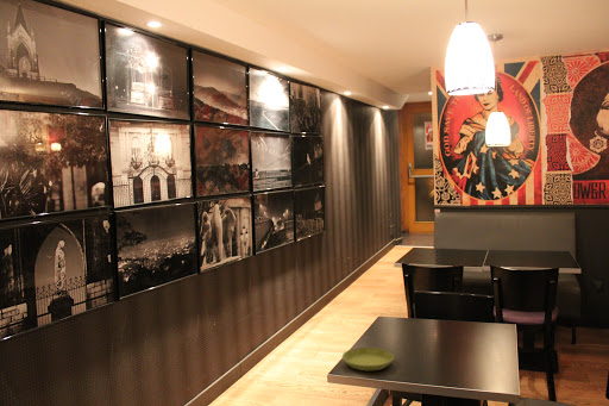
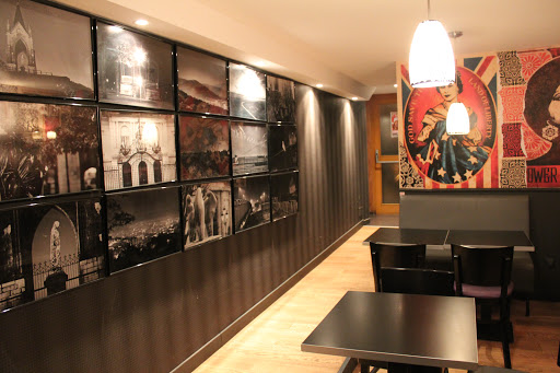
- saucer (368, 360)
